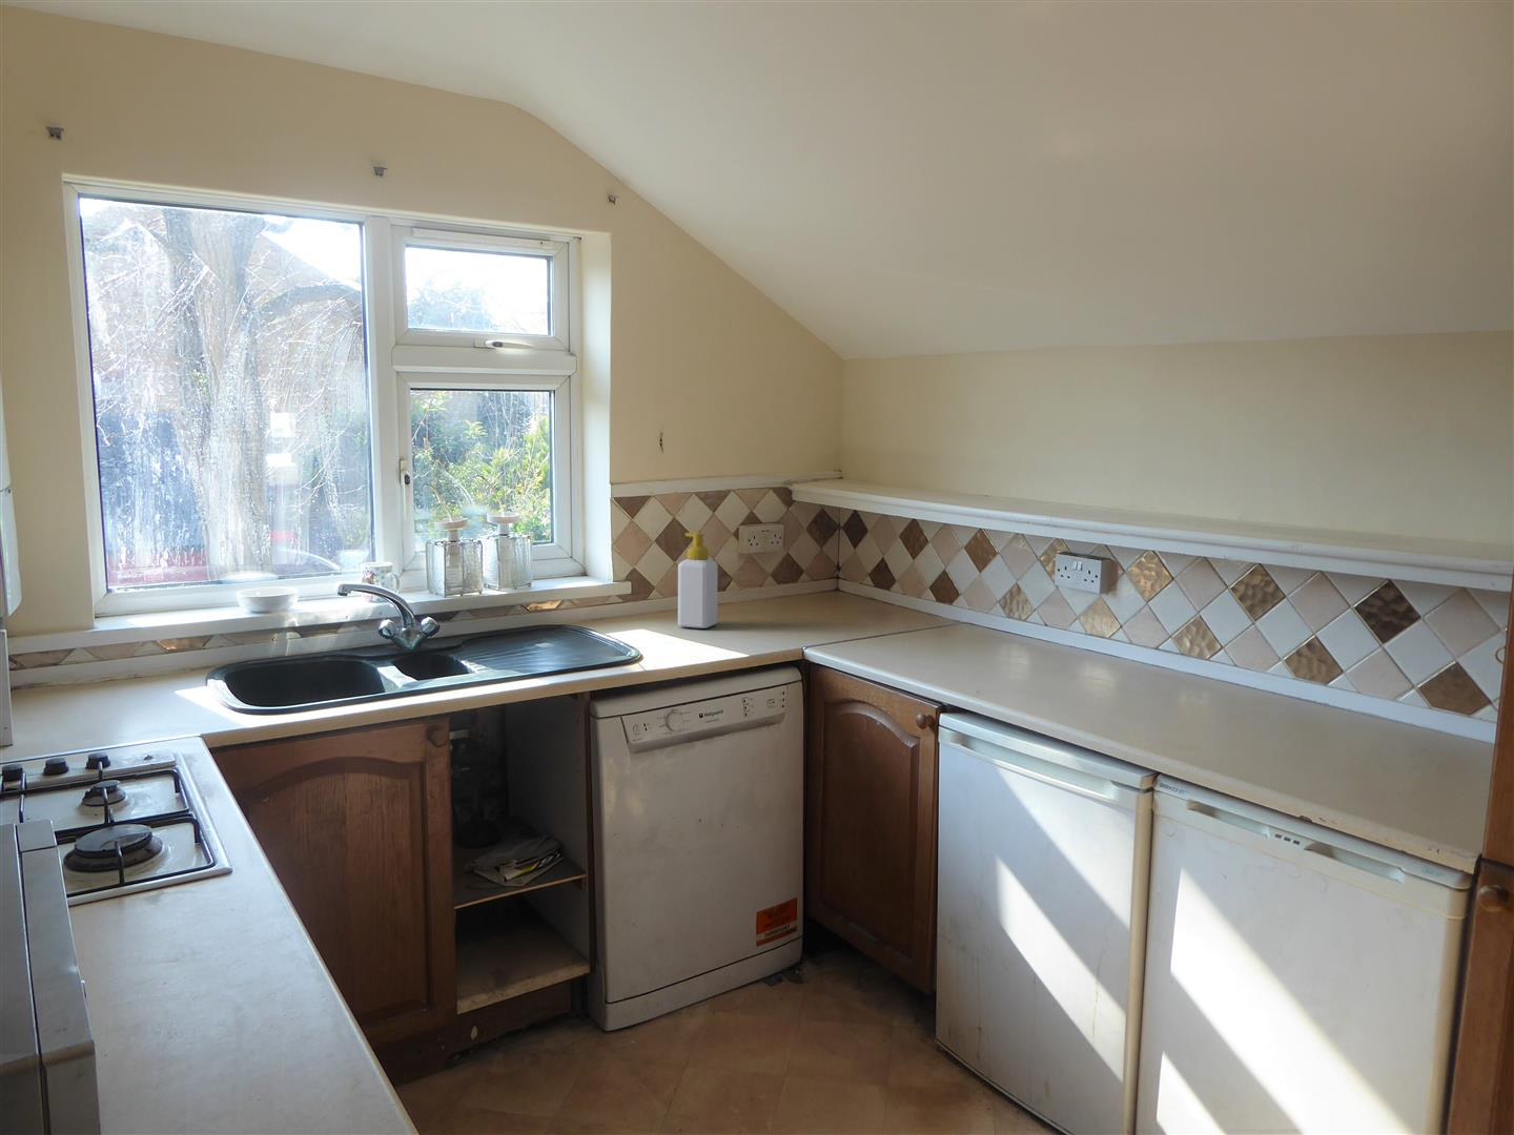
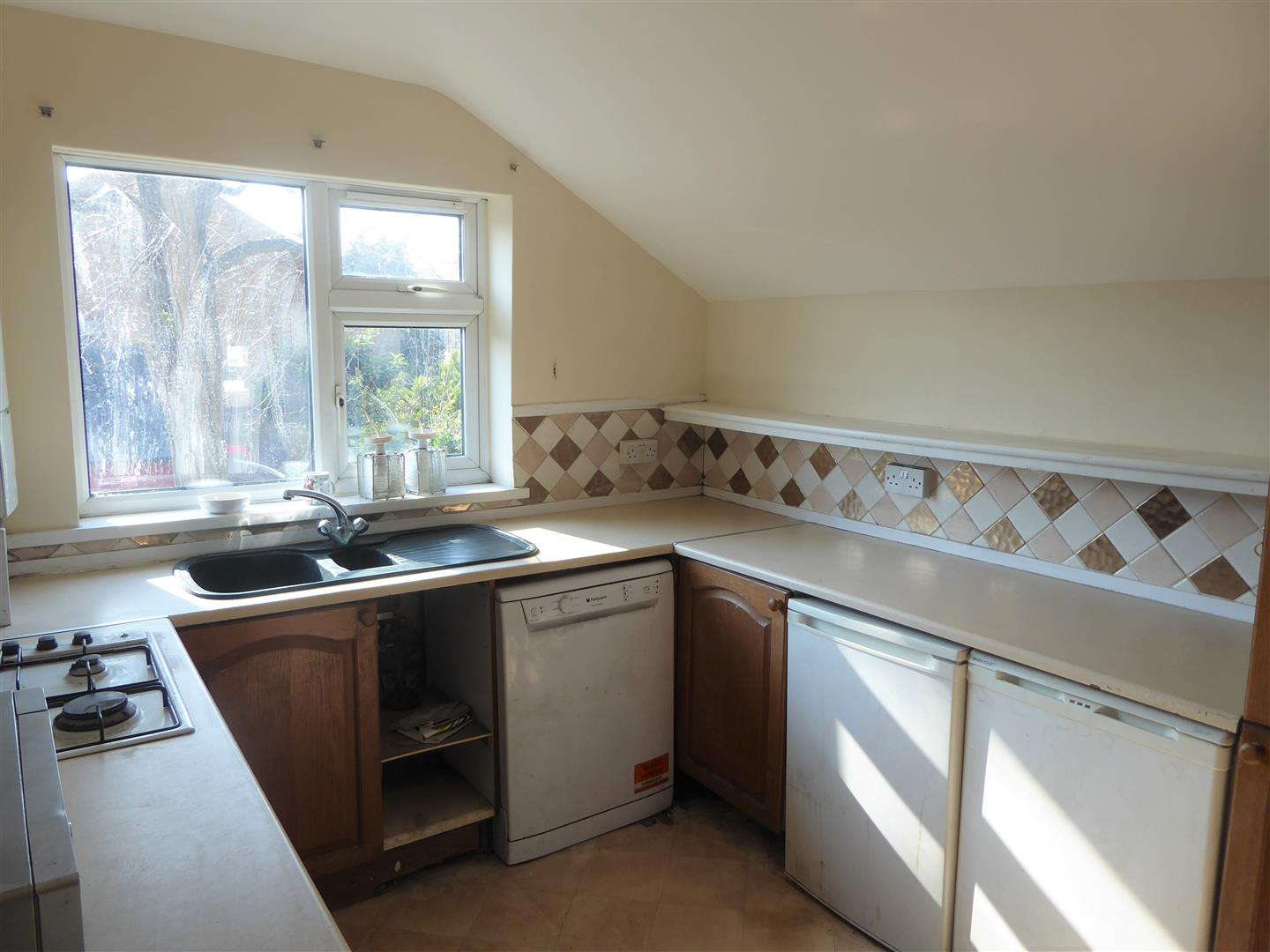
- soap bottle (697, 579)
